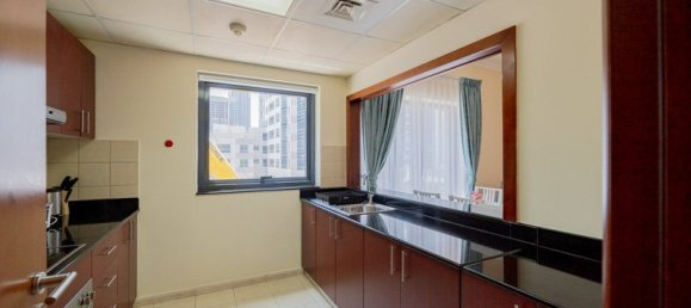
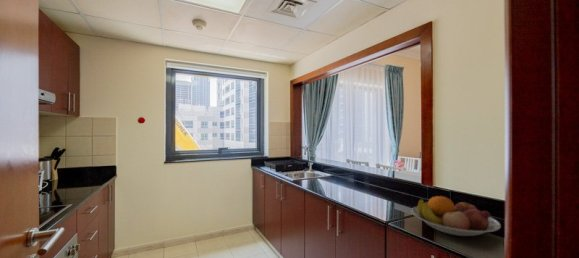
+ fruit bowl (452, 213)
